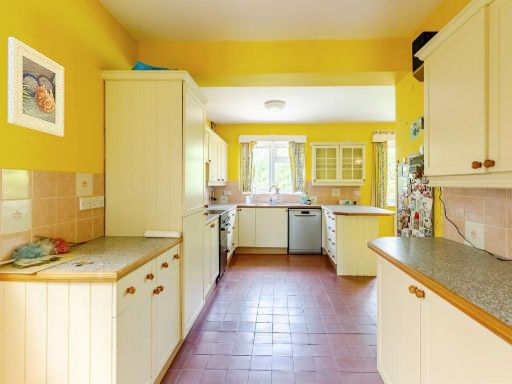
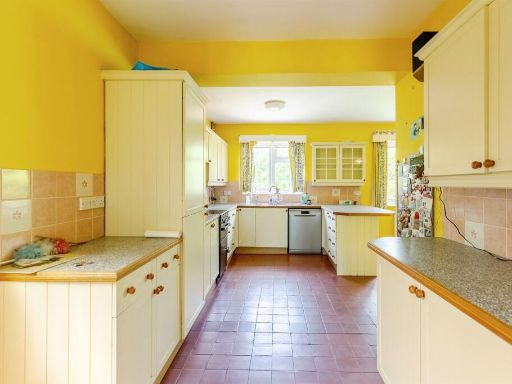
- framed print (39, 92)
